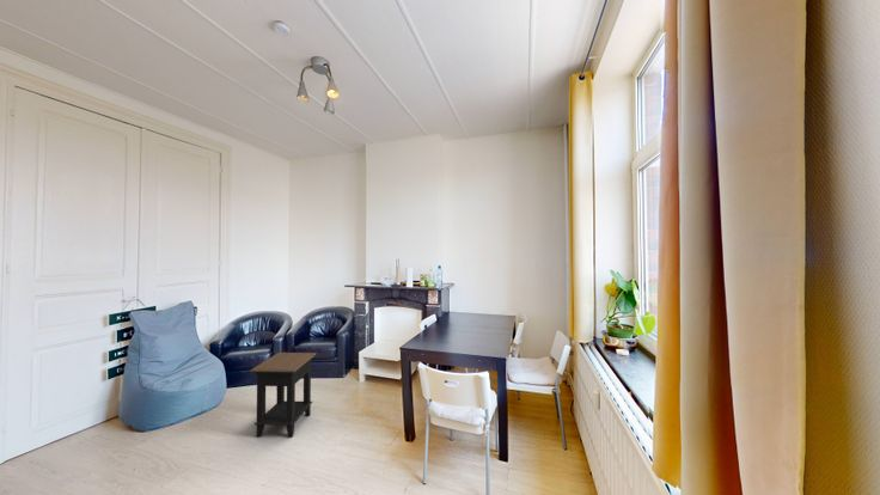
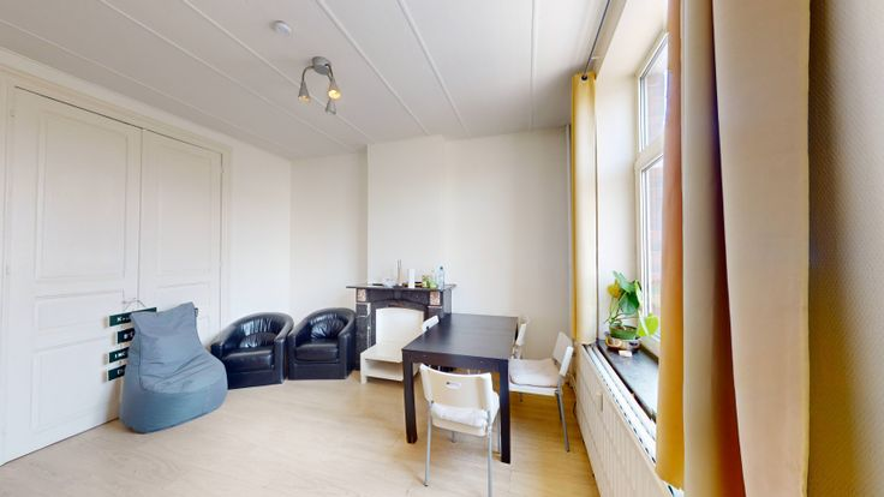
- side table (283, 392)
